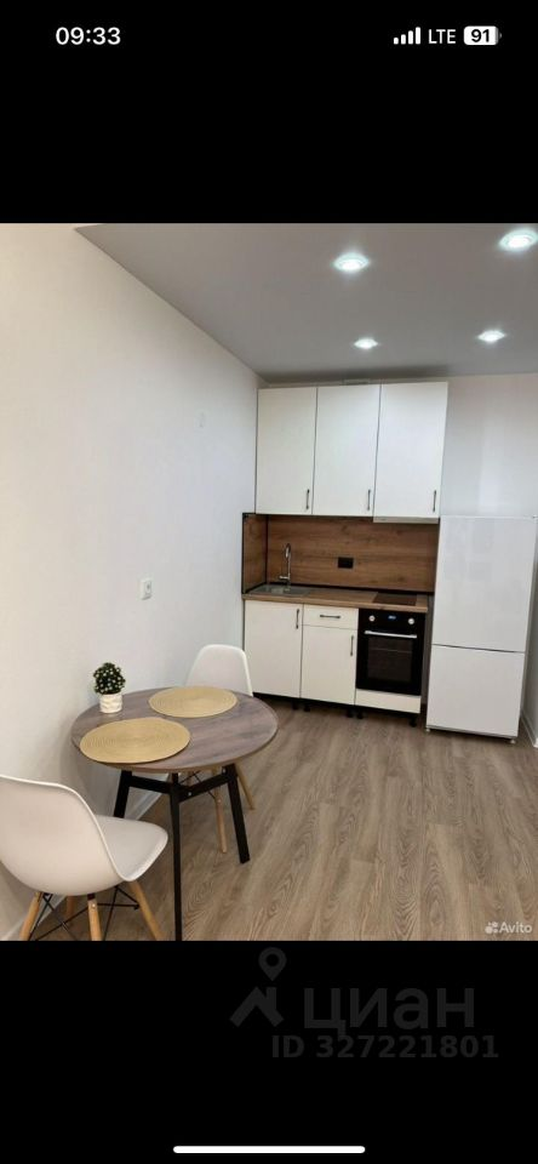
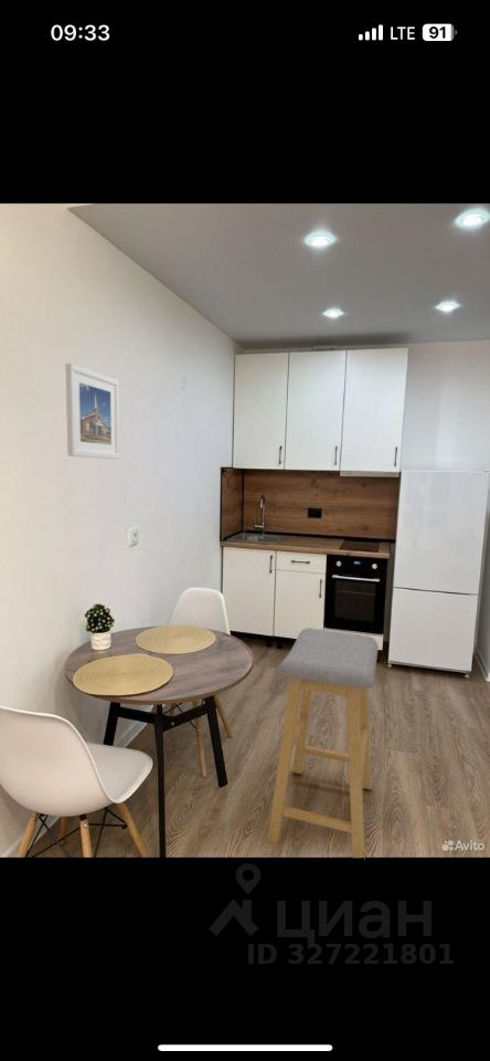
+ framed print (95, 414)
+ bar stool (321, 748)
